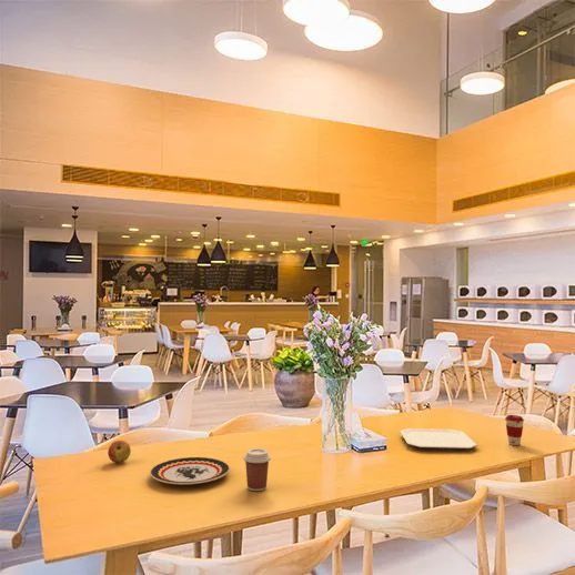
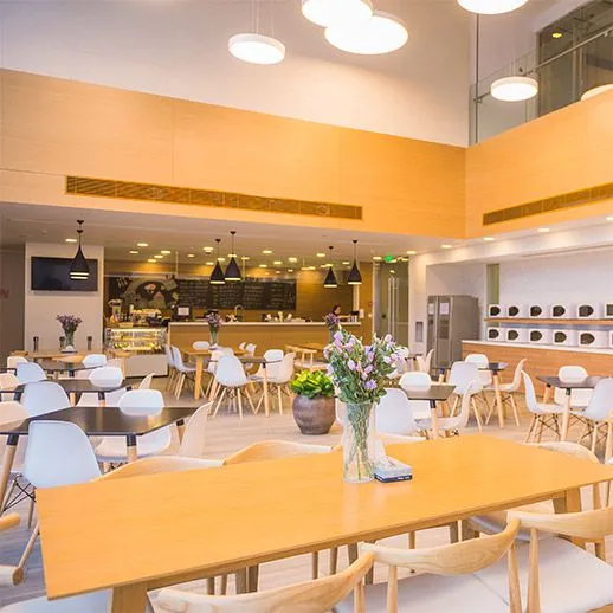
- plate (190, 472)
- coffee cup (256, 470)
- apple (119, 451)
- plate (436, 440)
- coffee cup (514, 430)
